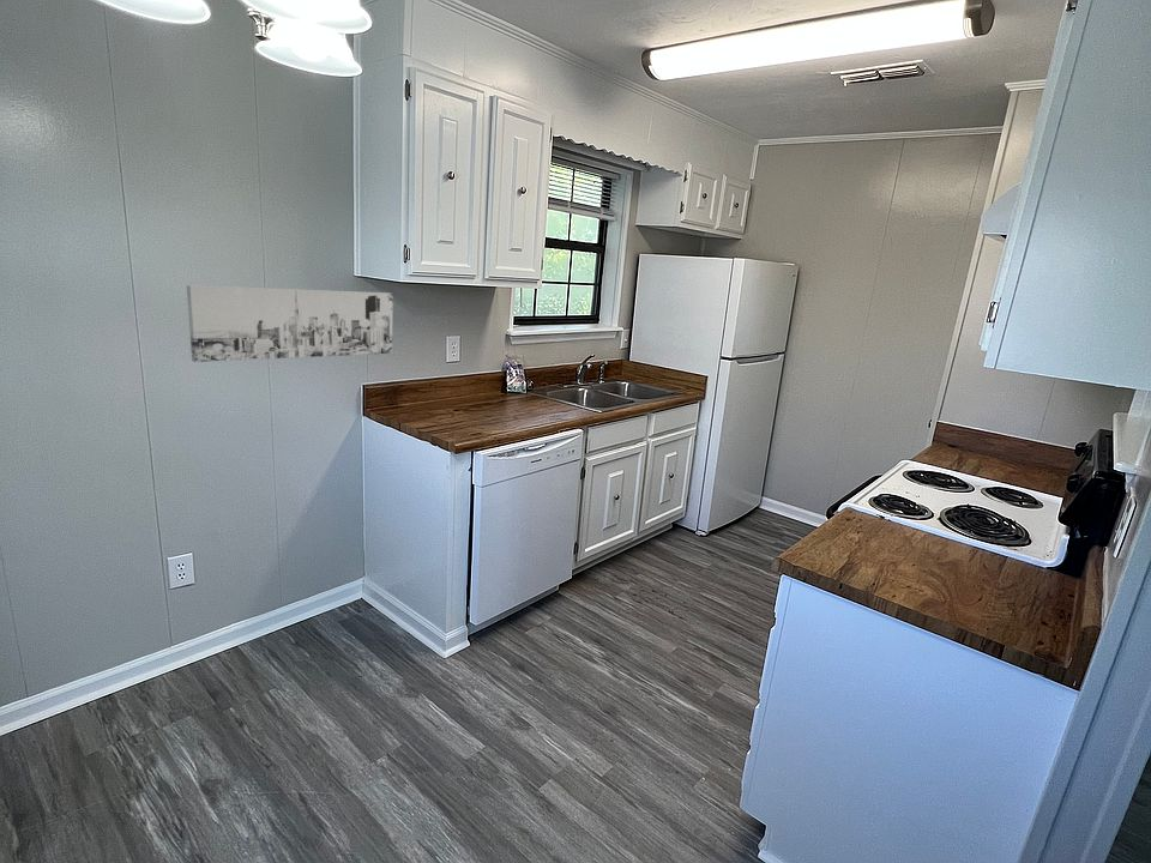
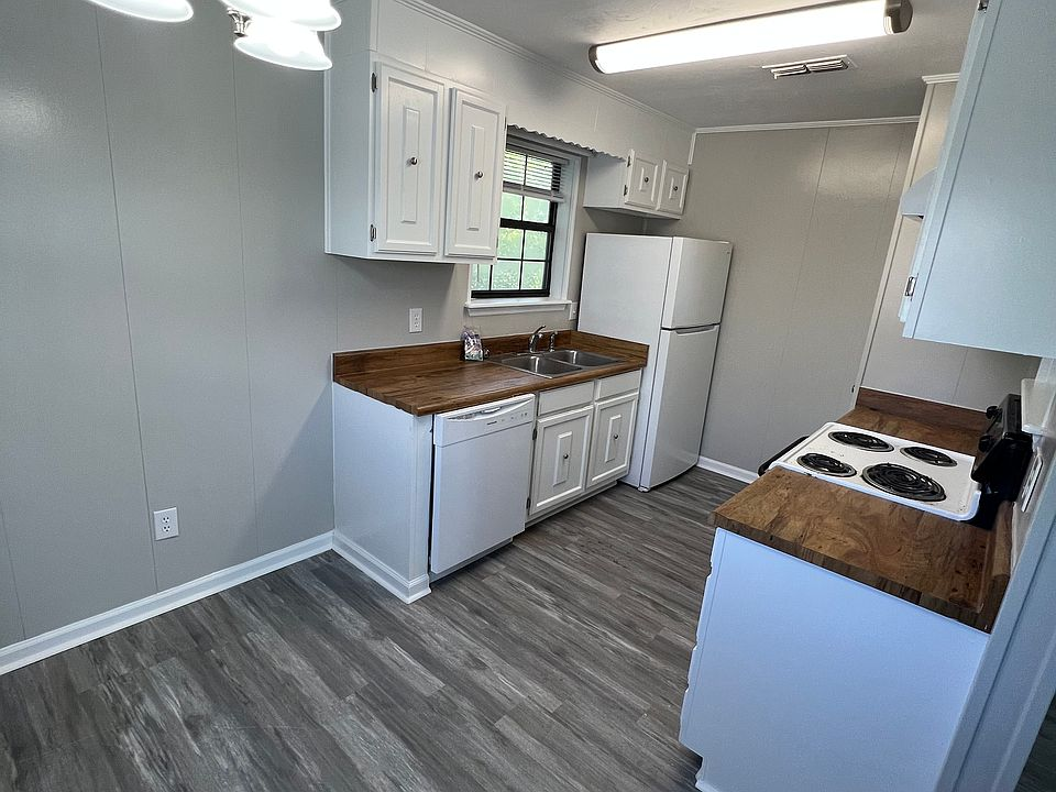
- wall art (302, 324)
